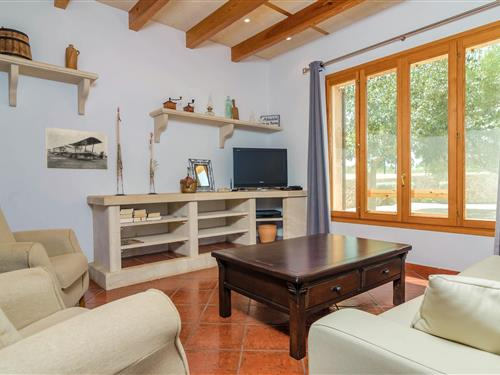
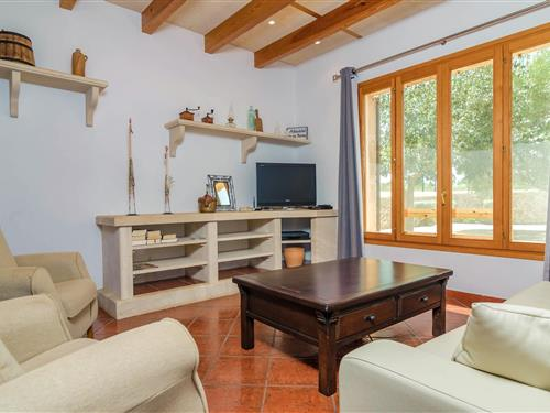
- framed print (78, 149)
